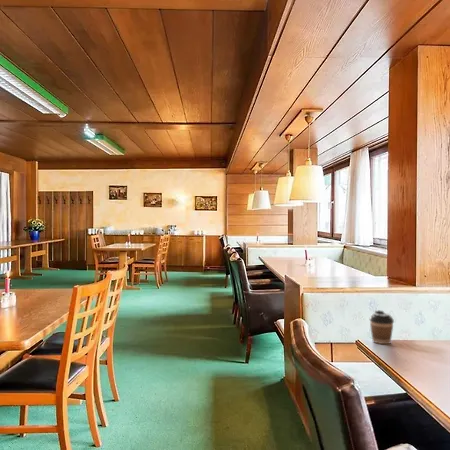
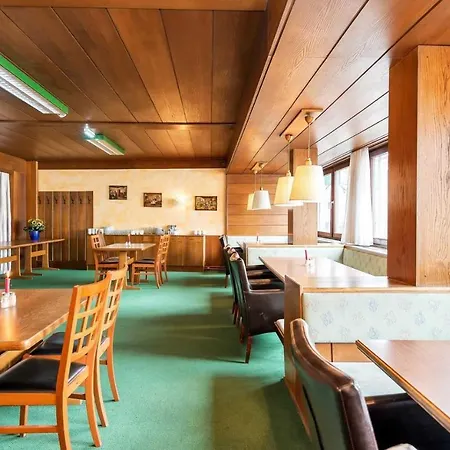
- coffee cup (381, 326)
